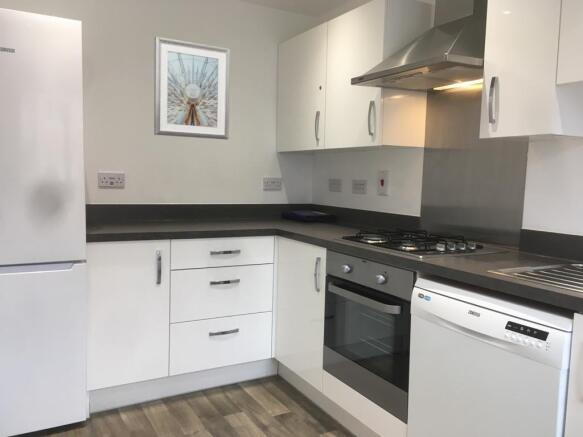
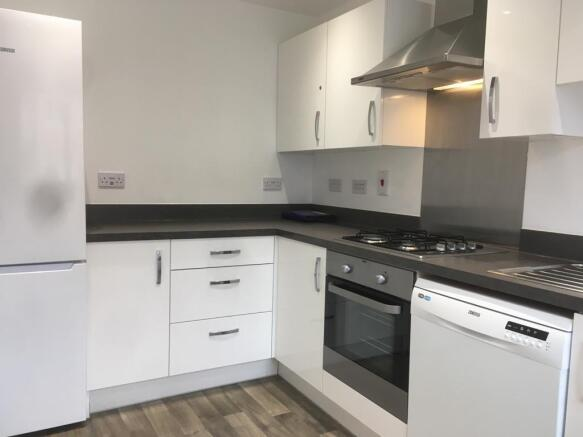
- picture frame (193, 90)
